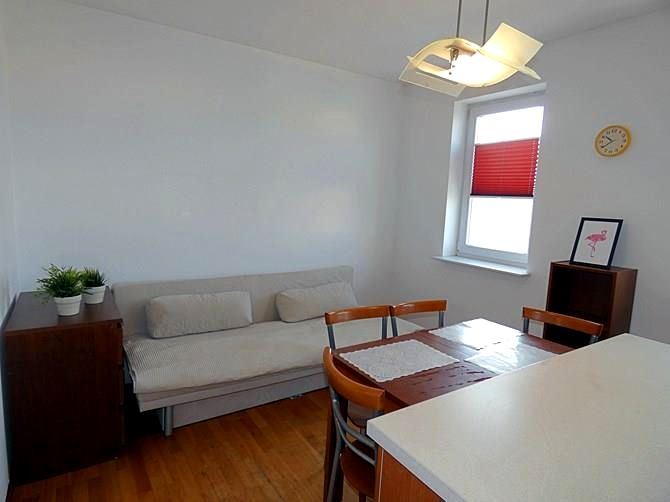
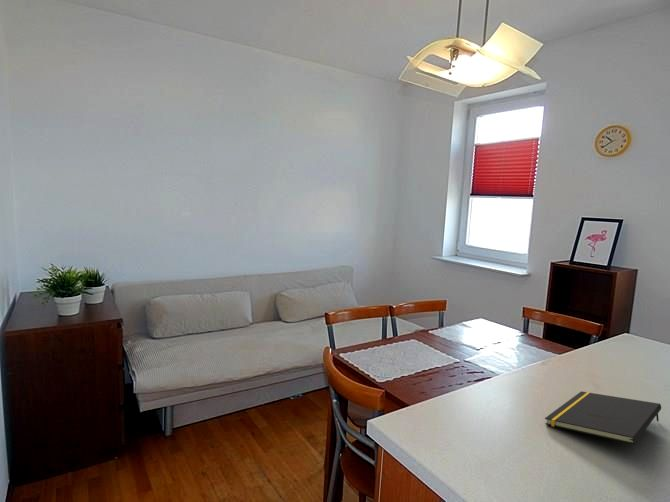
+ notepad (603, 413)
